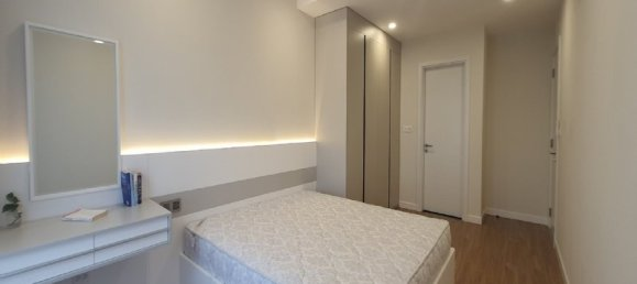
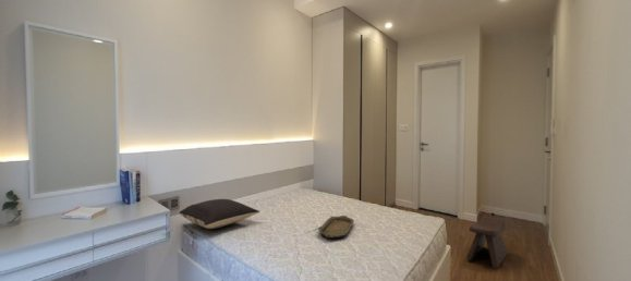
+ stool (487, 240)
+ serving tray (337, 227)
+ pillow (219, 211)
